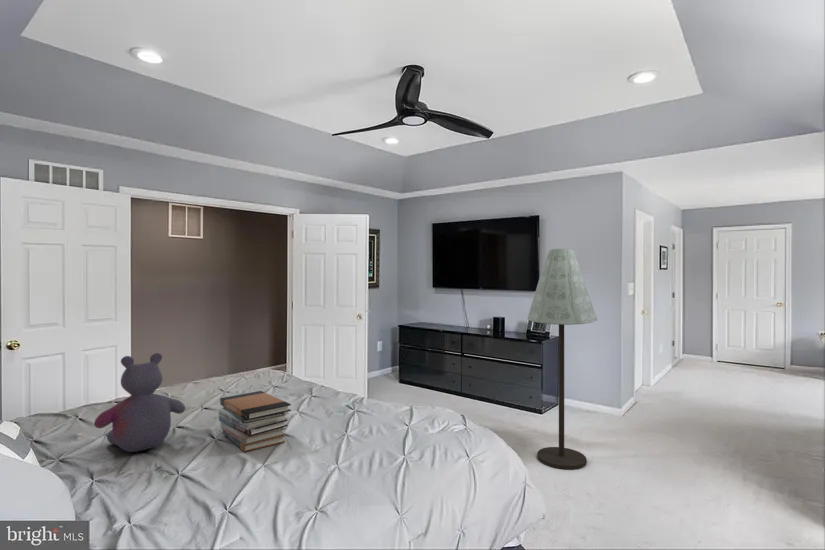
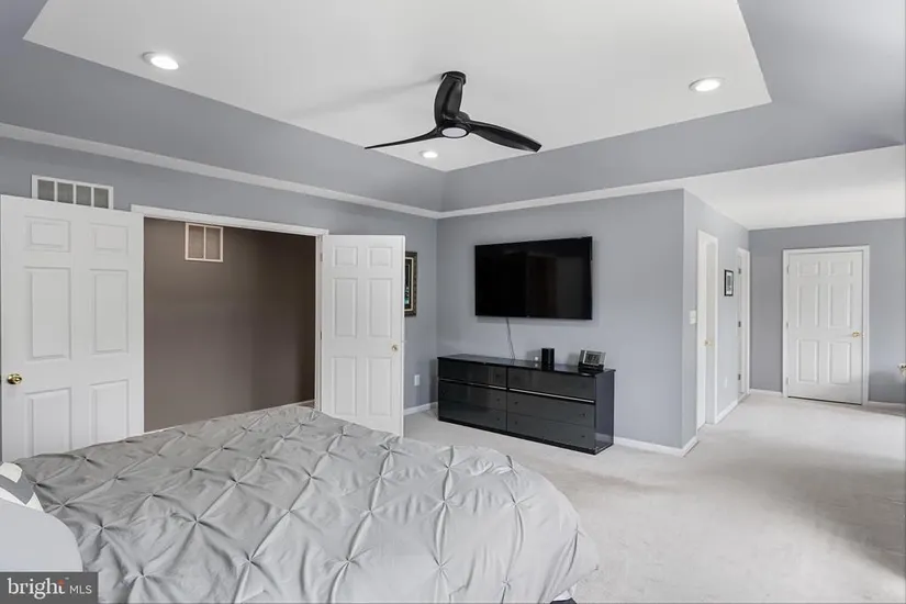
- stuffed bear (139, 399)
- floor lamp (561, 354)
- book stack (253, 418)
